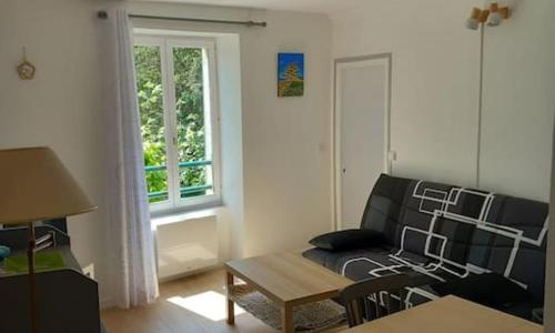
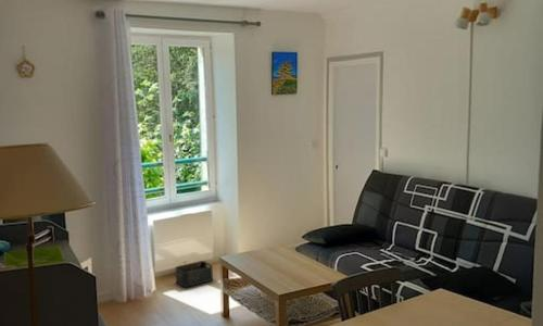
+ storage bin (193, 273)
